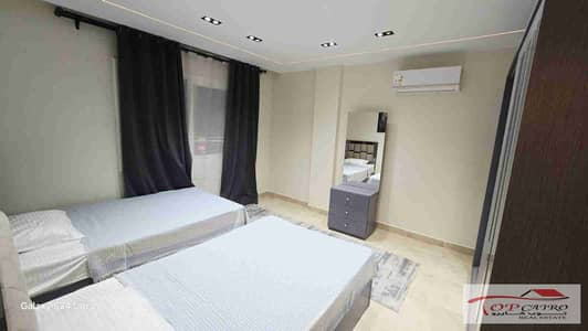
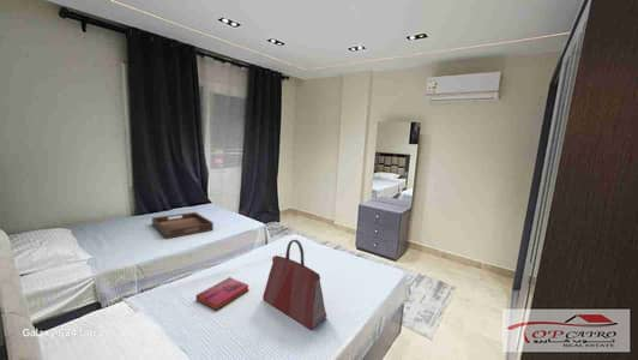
+ hardback book (223, 292)
+ handbag (294, 275)
+ serving tray (182, 223)
